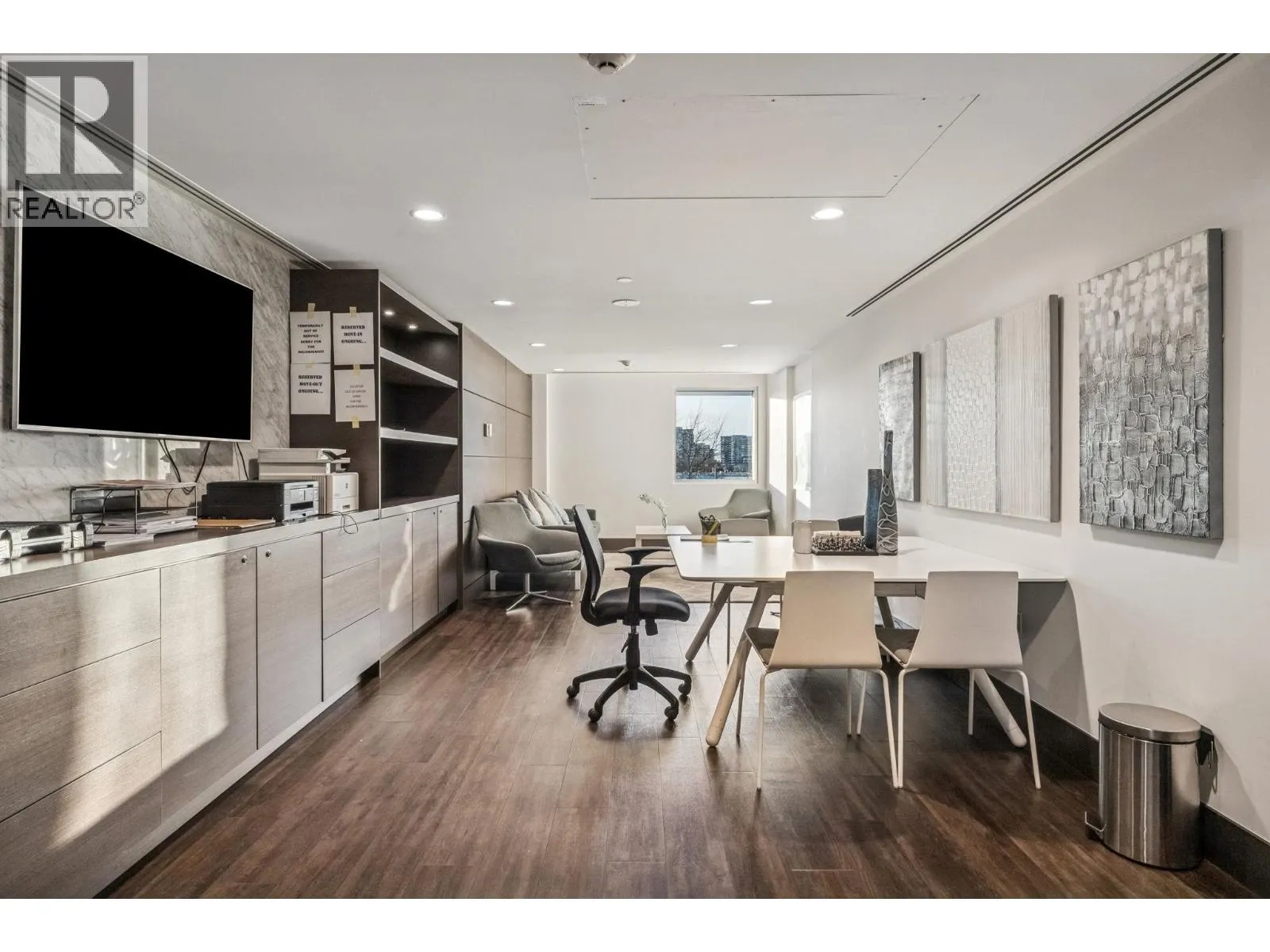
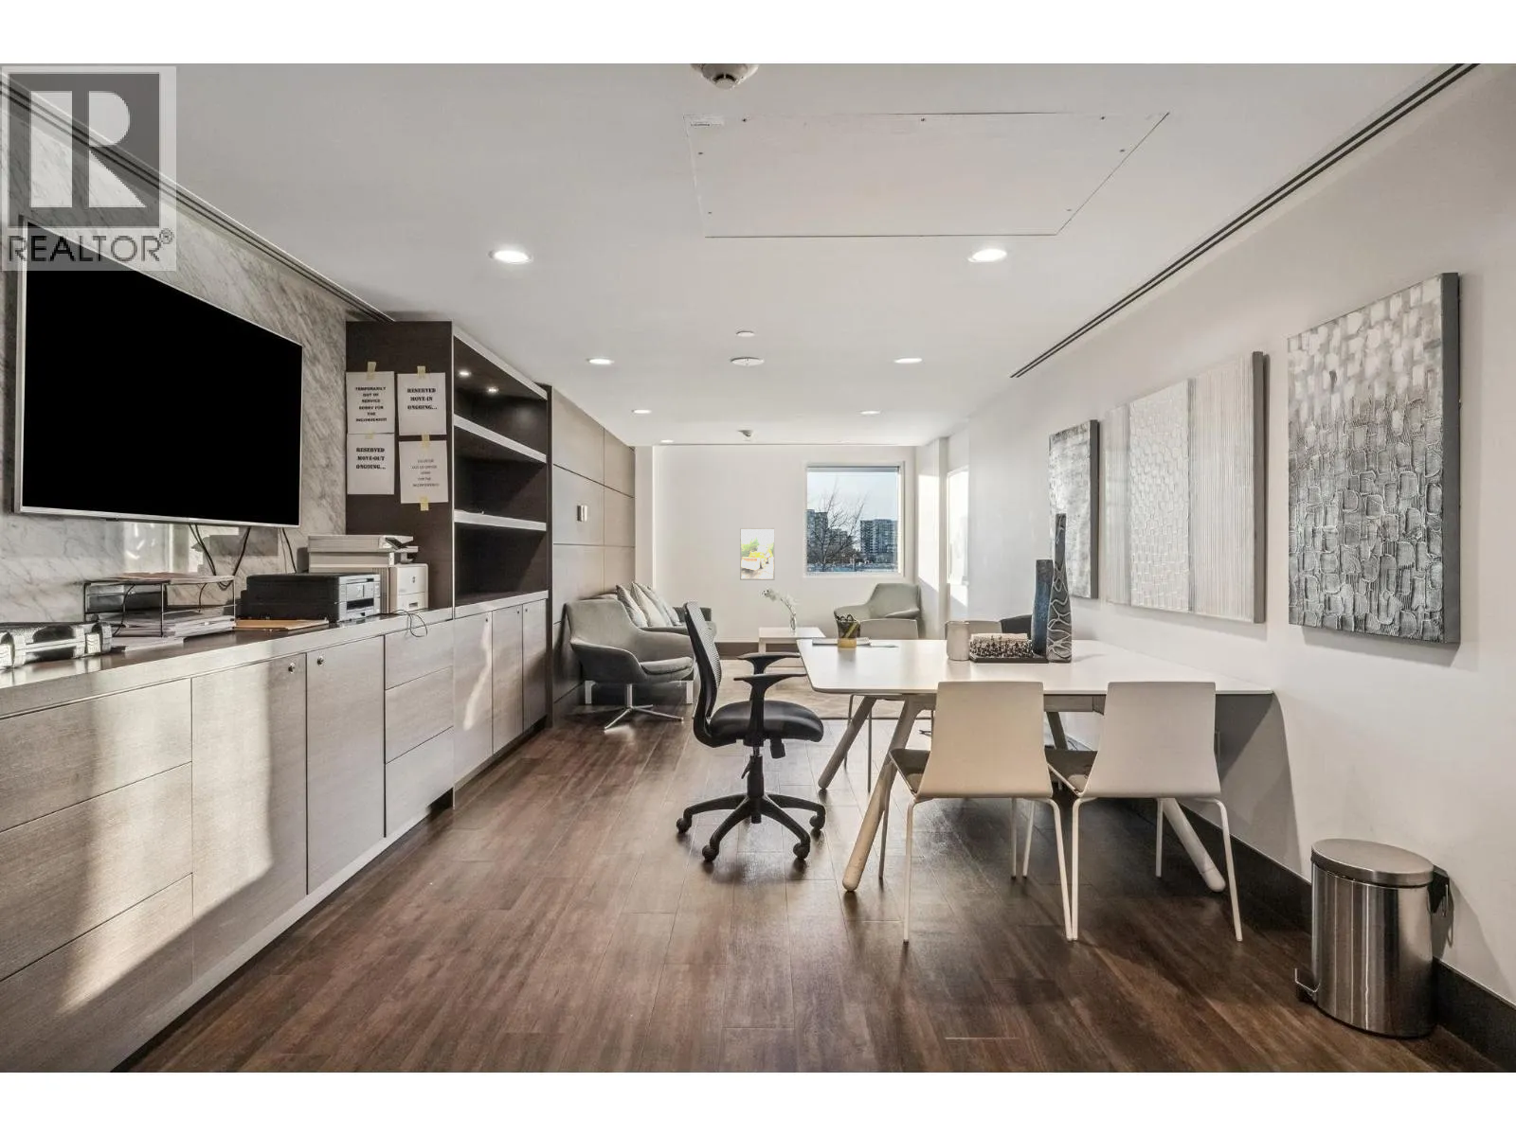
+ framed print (757, 554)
